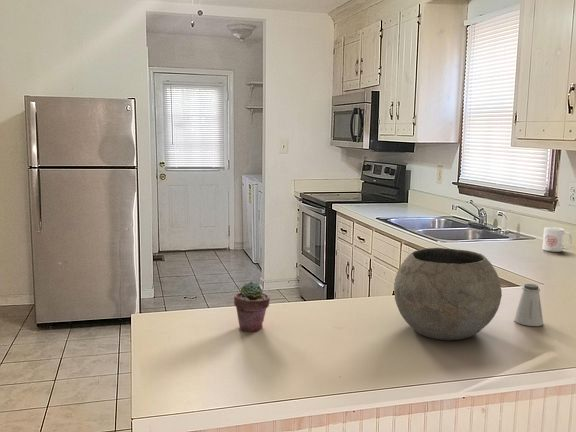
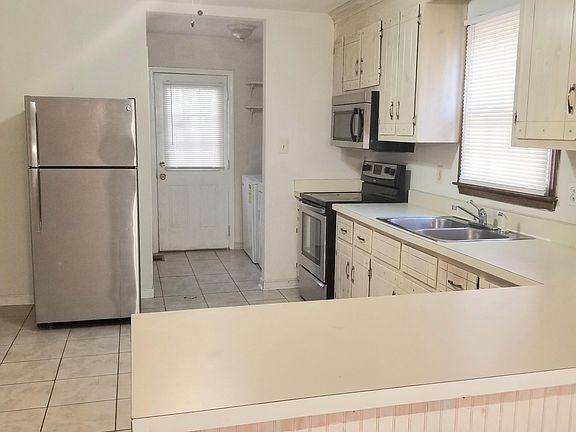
- mug (557, 239)
- potted succulent (251, 305)
- bowl (446, 292)
- saltshaker (529, 303)
